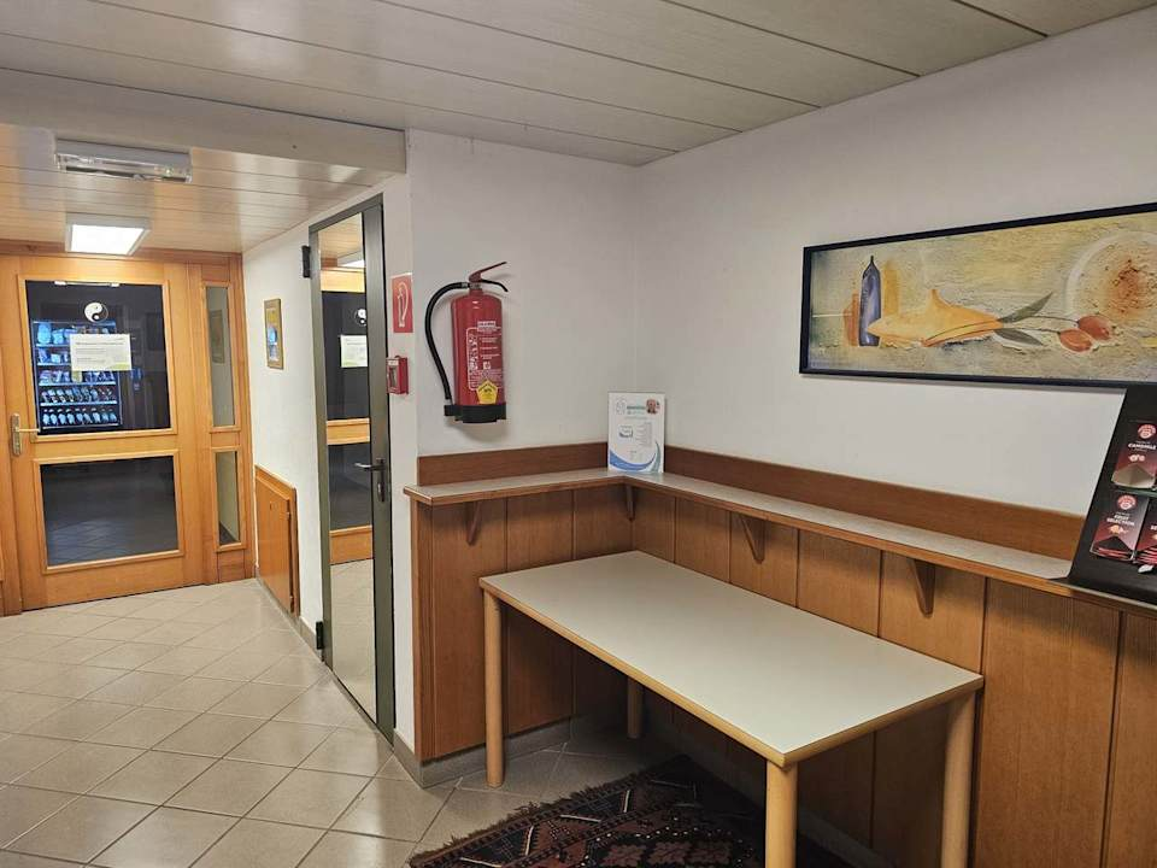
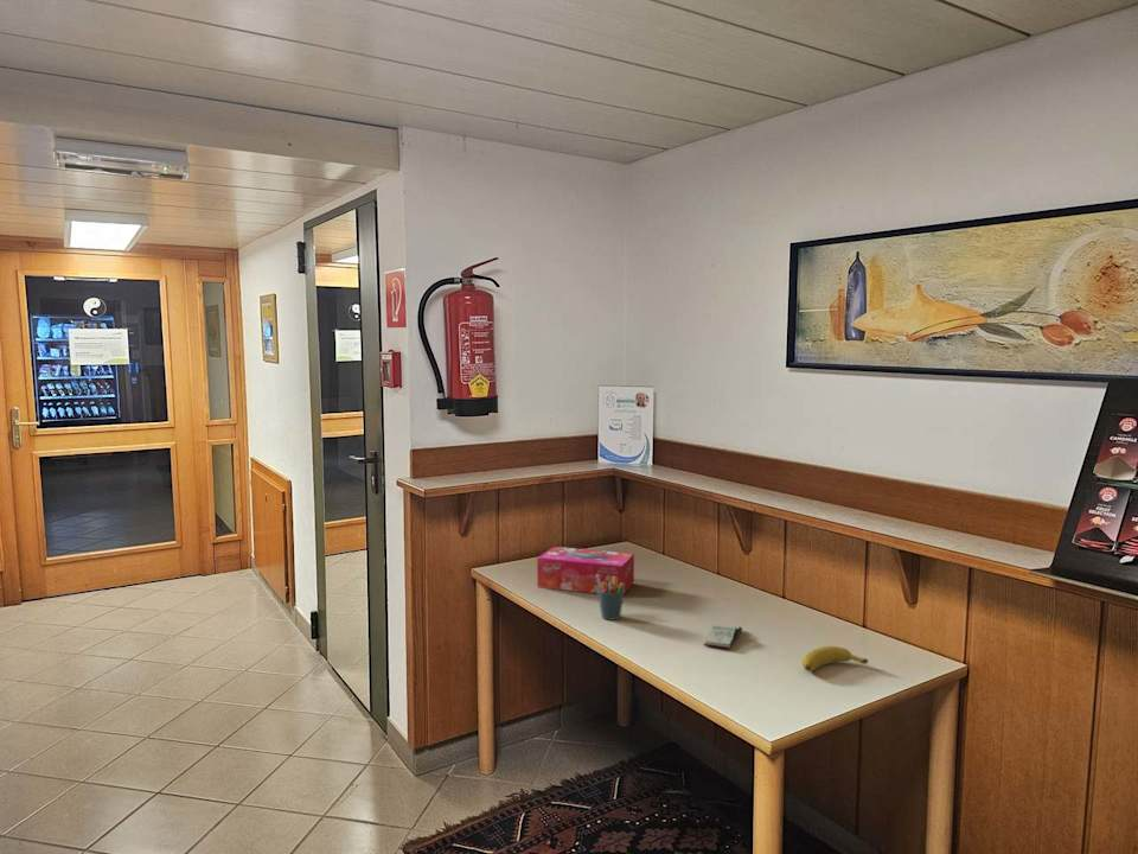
+ pen holder (610, 595)
+ tissue box (586, 569)
+ banana (829, 661)
+ book (723, 632)
